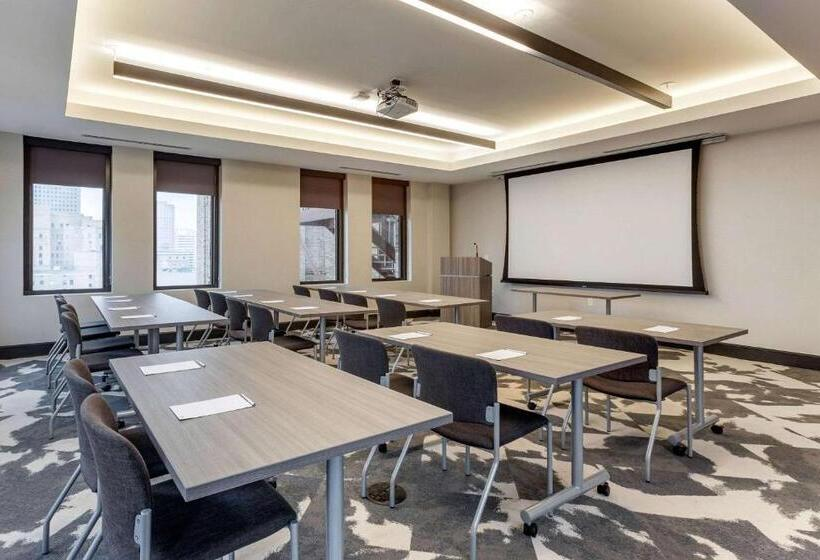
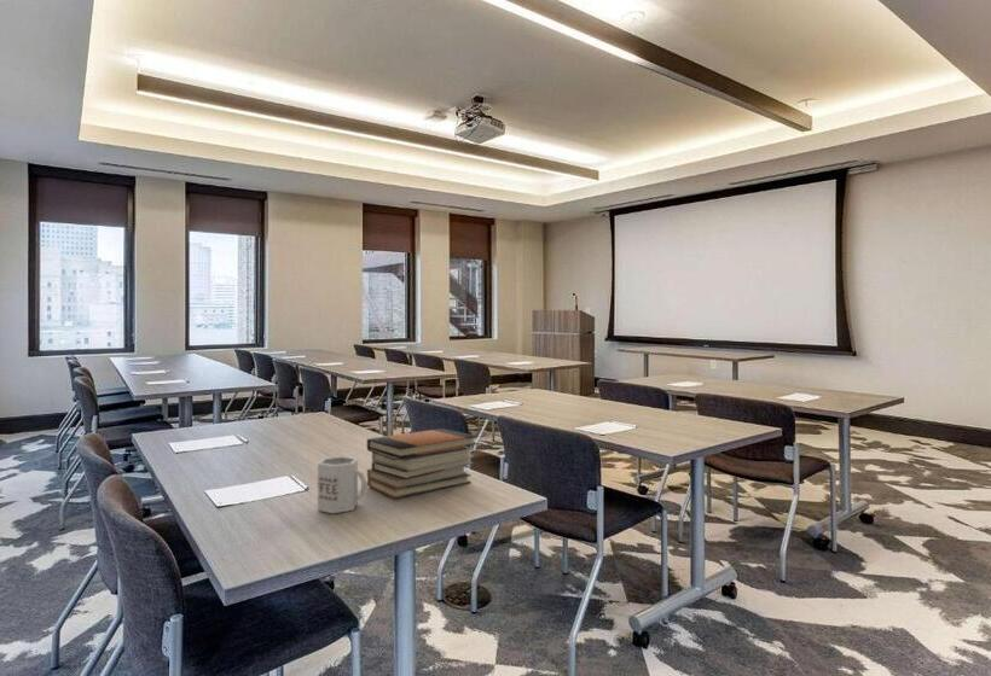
+ mug (340, 483)
+ book stack (422, 460)
